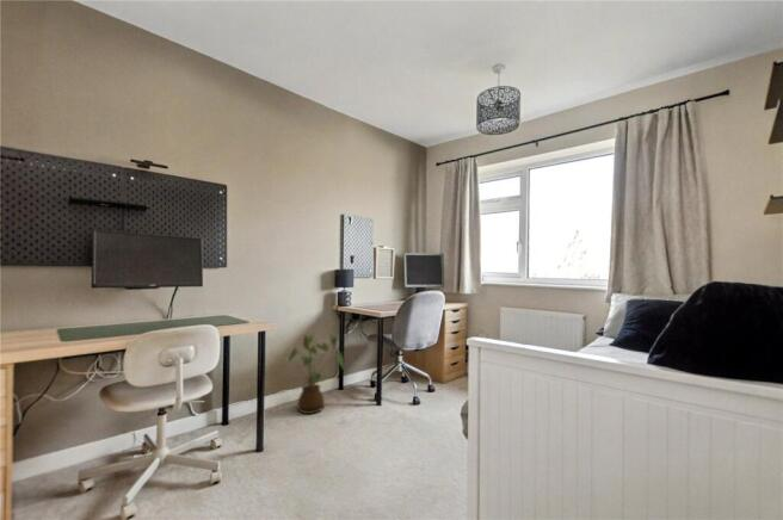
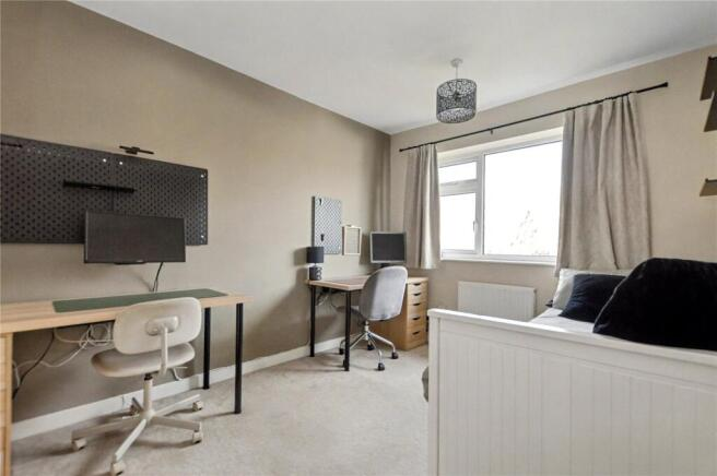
- house plant (316, 373)
